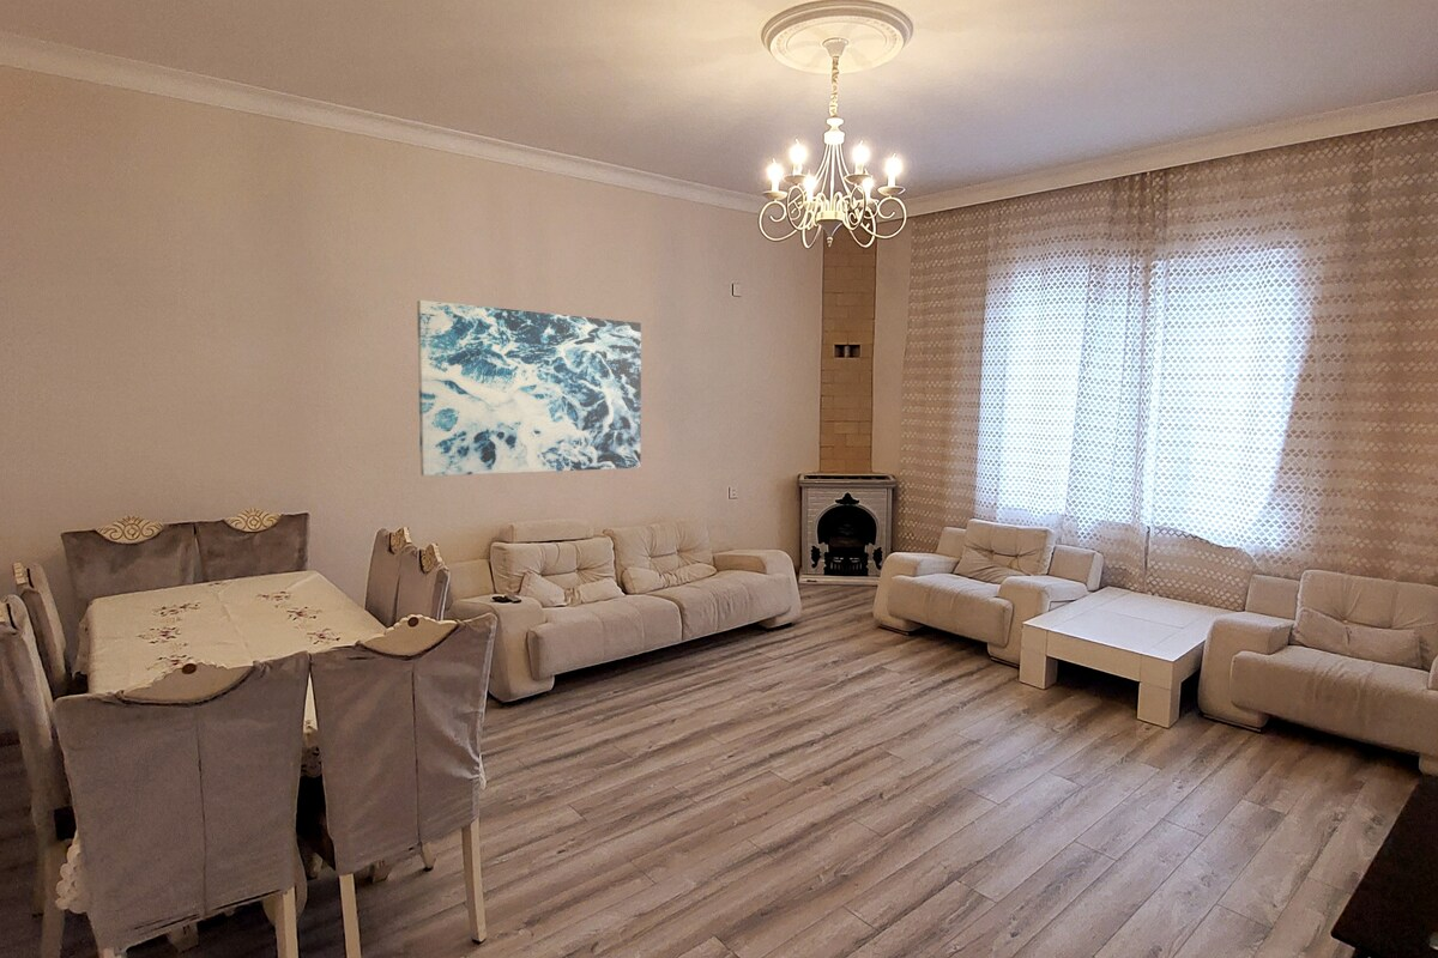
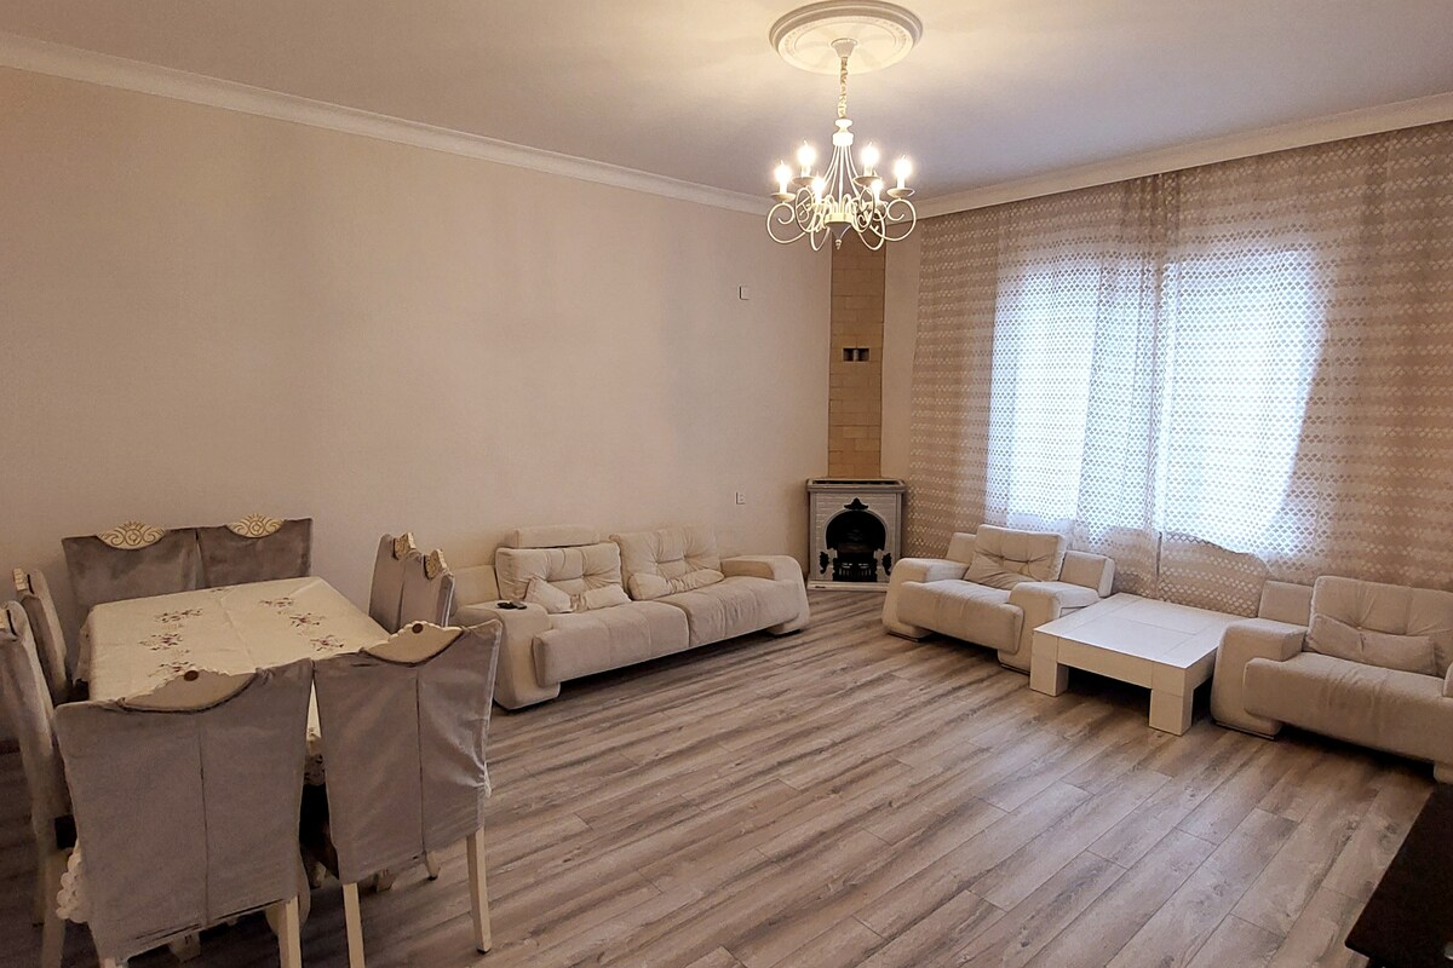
- wall art (539, 393)
